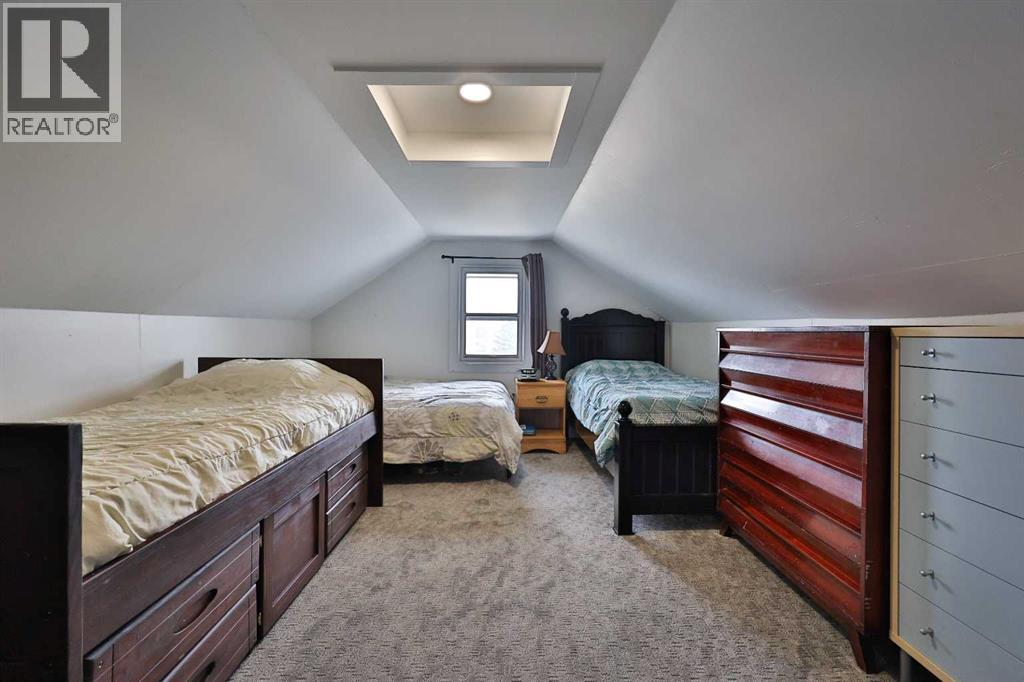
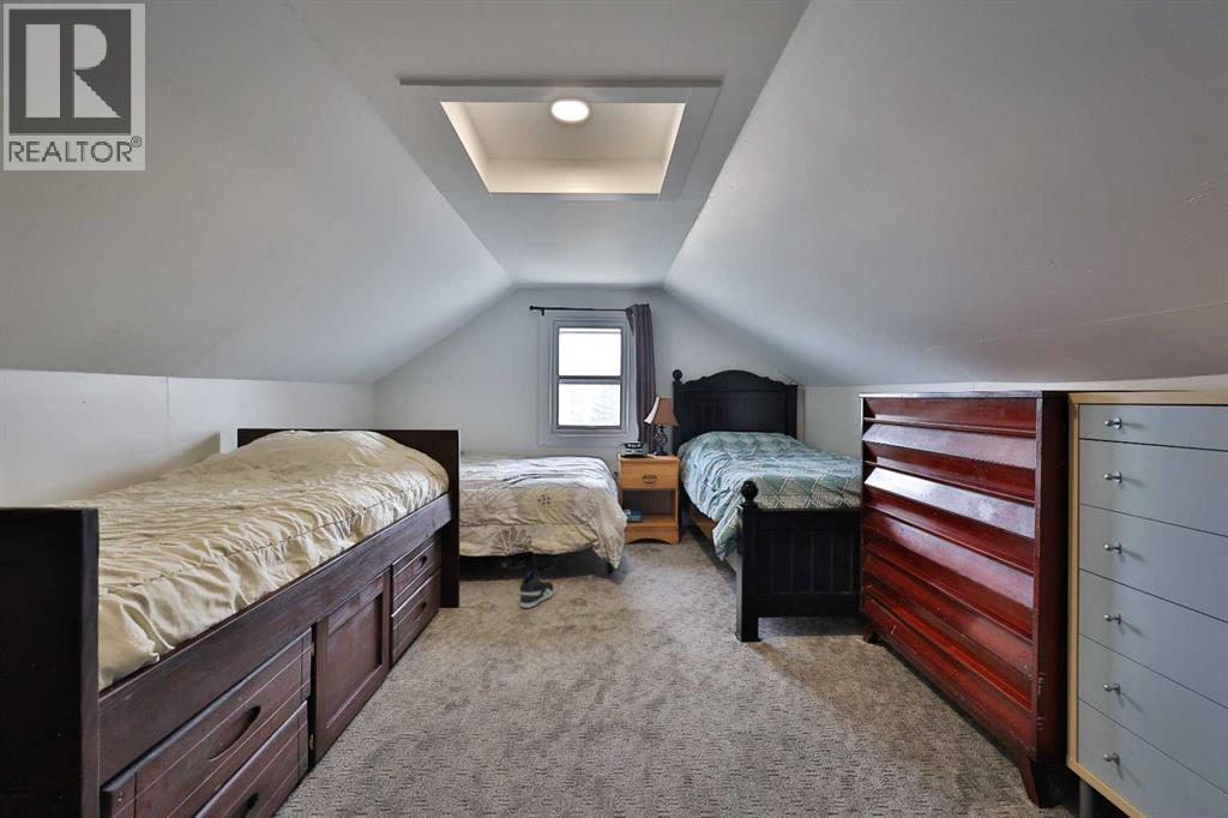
+ sneaker (538, 583)
